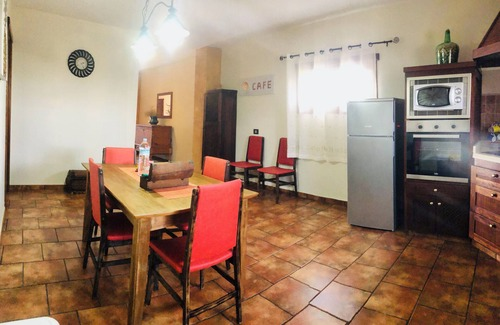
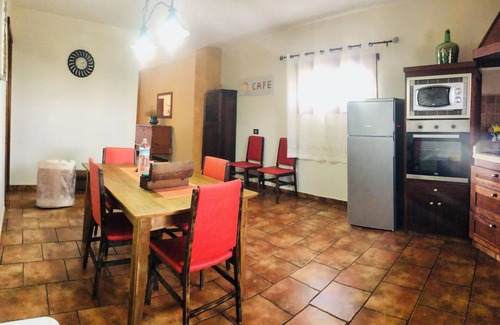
+ bag (55, 181)
